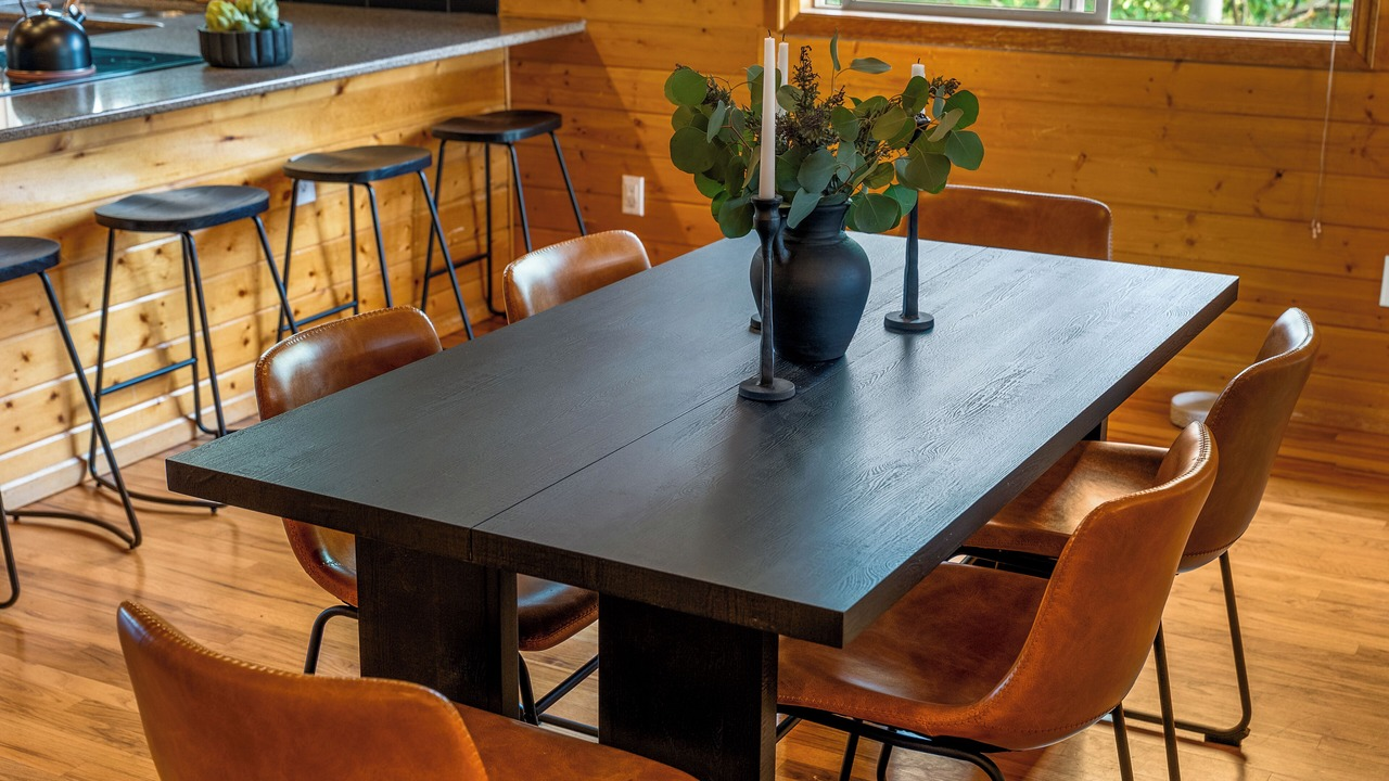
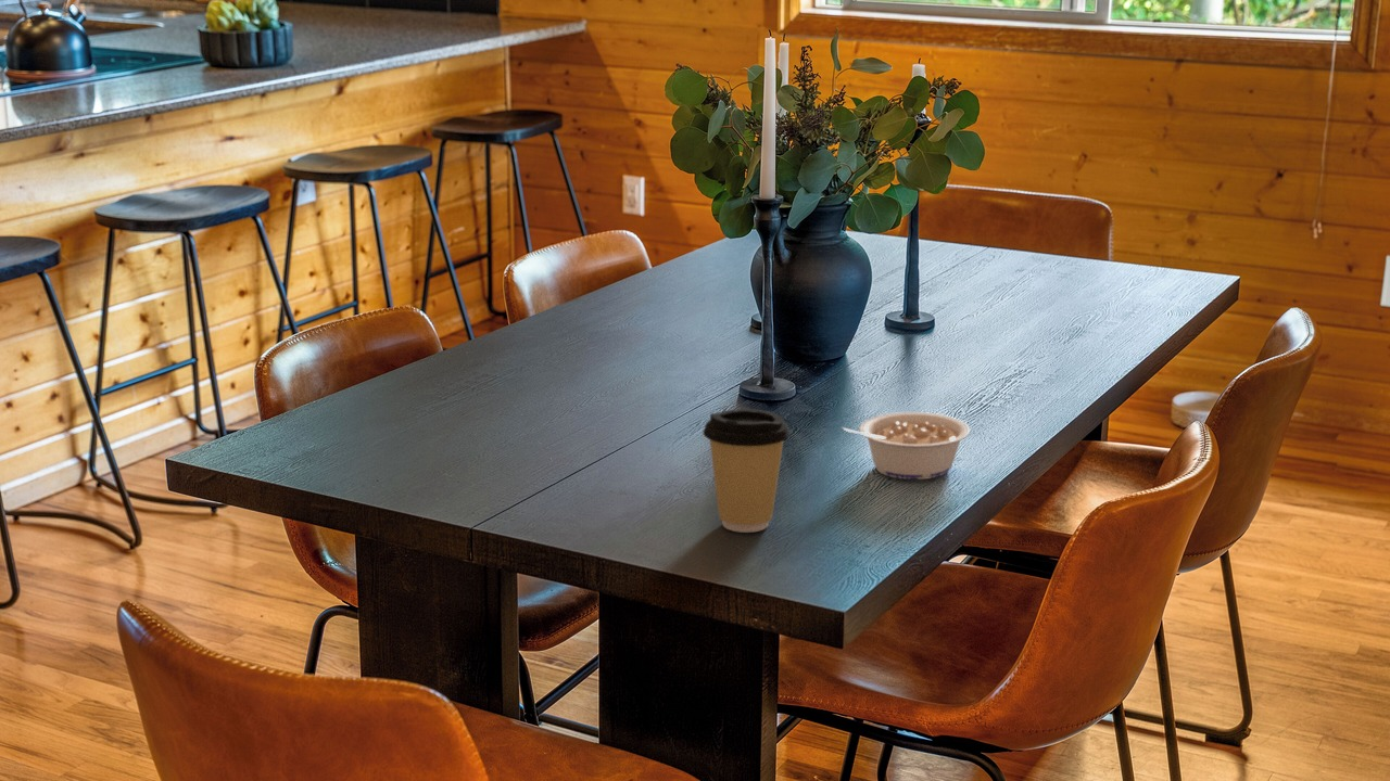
+ coffee cup (746, 469)
+ legume (911, 445)
